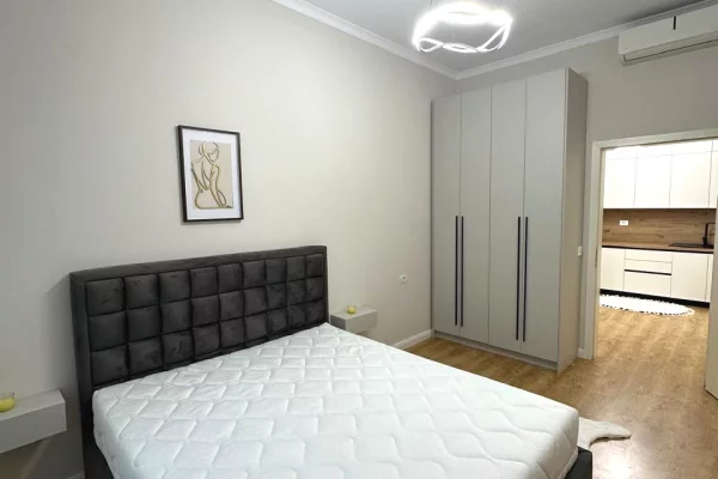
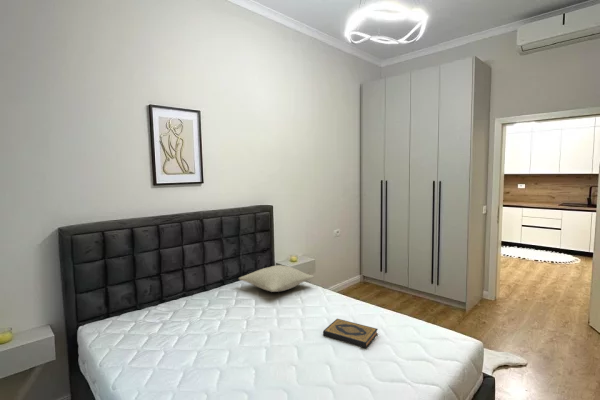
+ hardback book (350, 332)
+ pillow (276, 277)
